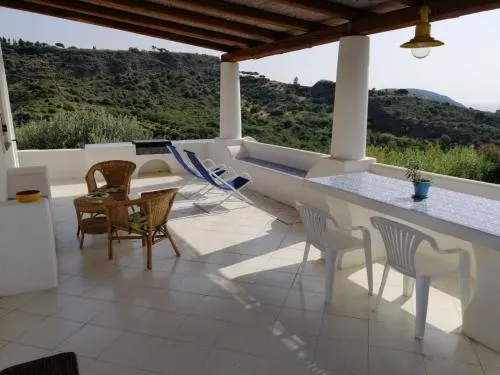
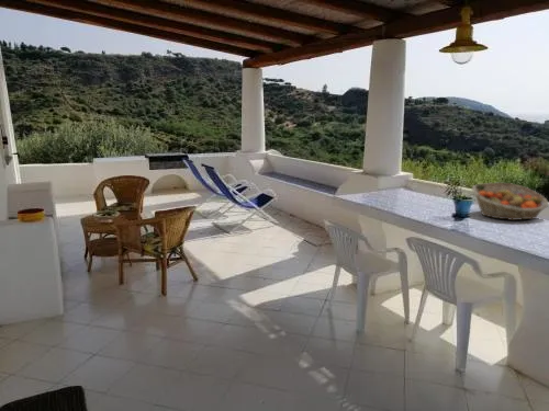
+ fruit basket (507, 201)
